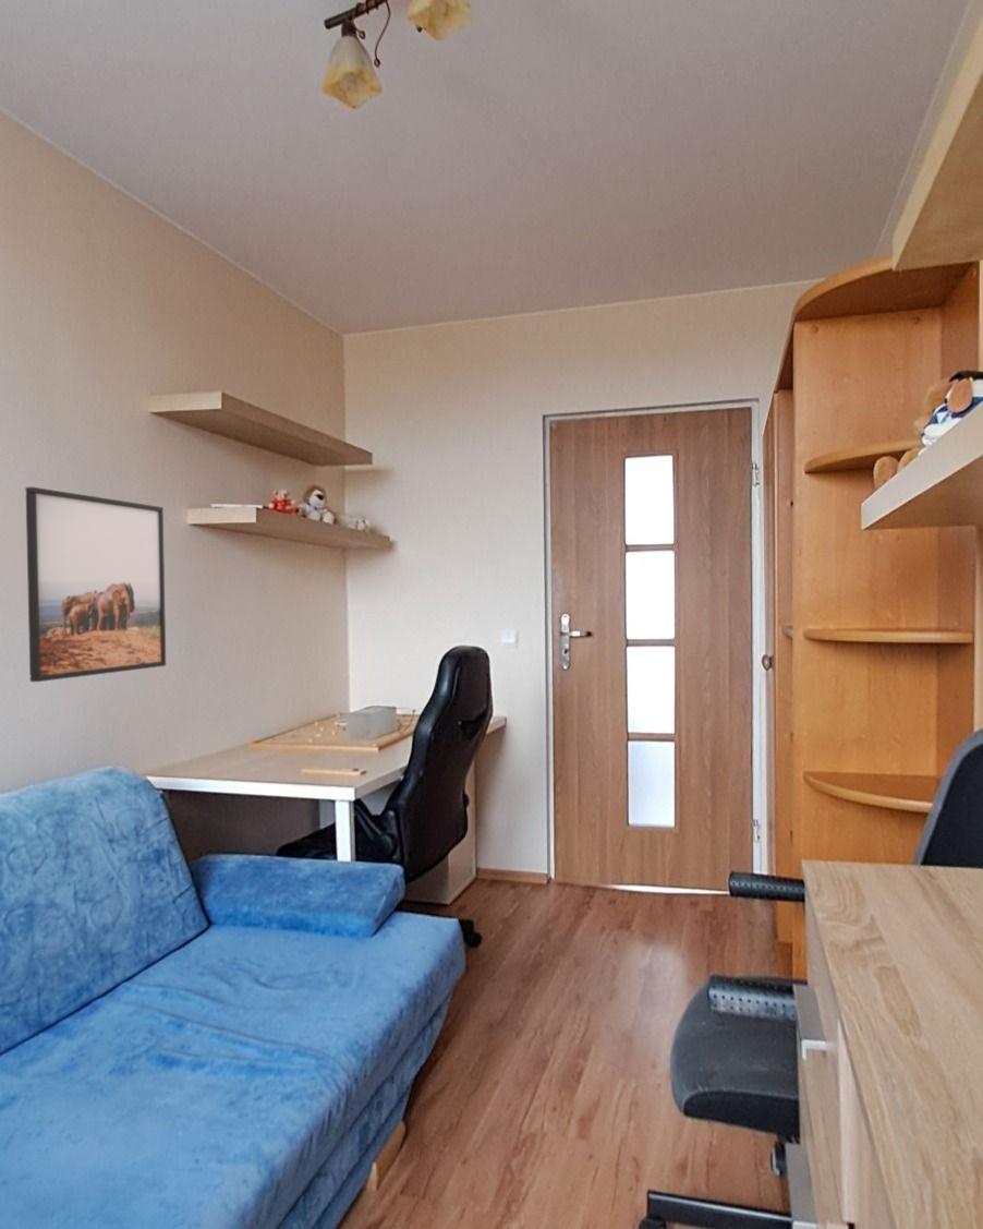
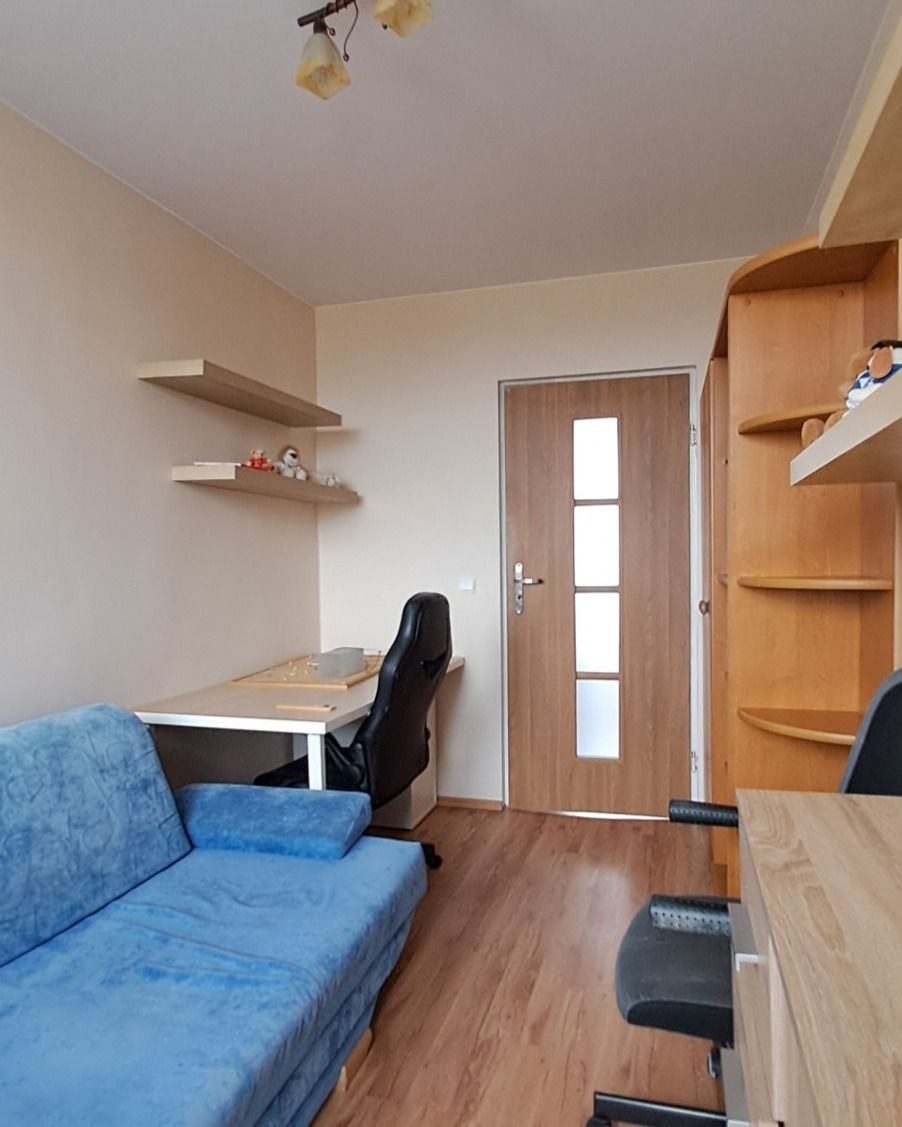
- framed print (102, 586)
